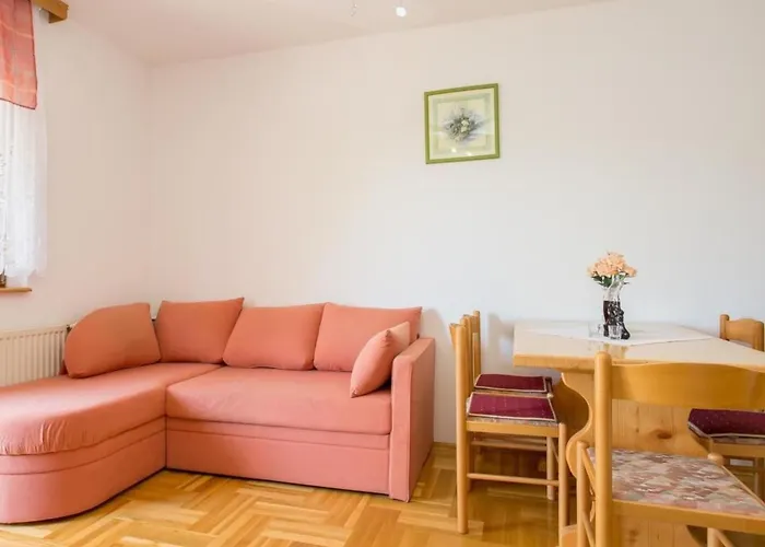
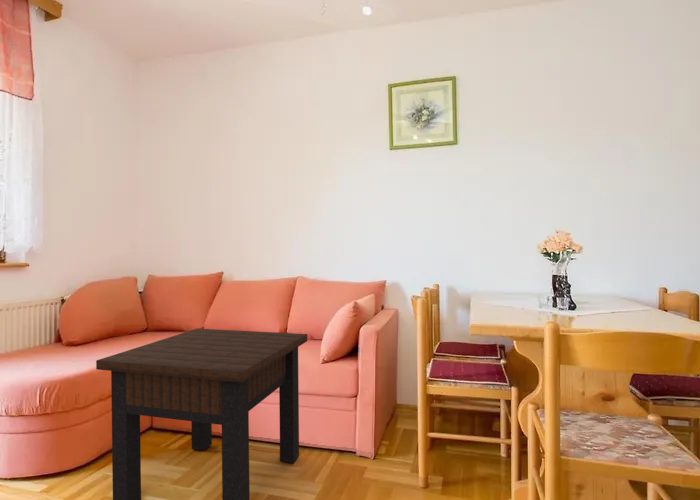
+ side table (215, 412)
